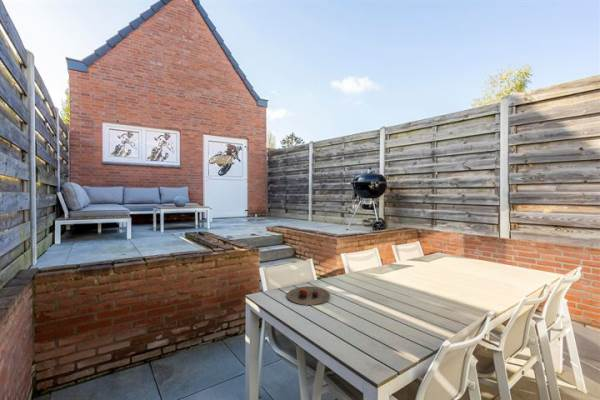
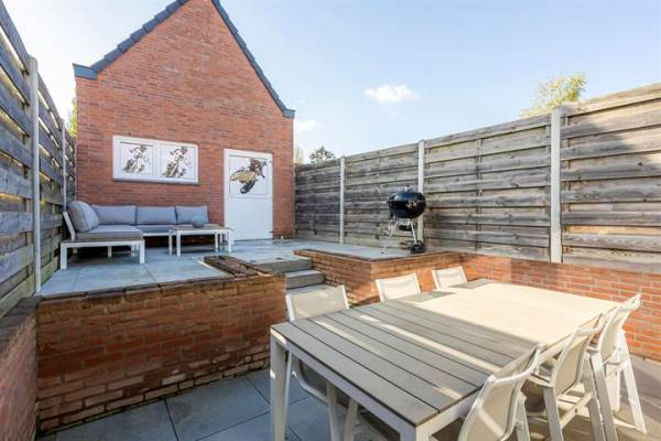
- plate (308, 293)
